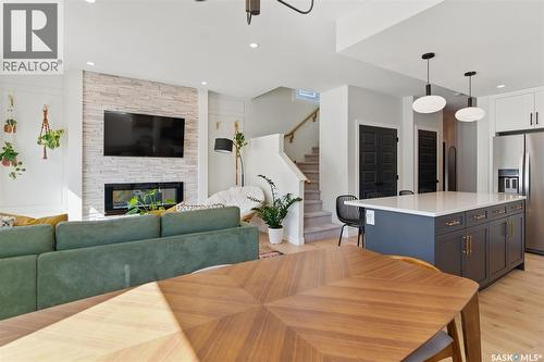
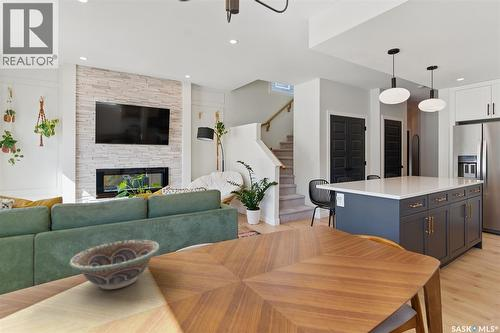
+ decorative bowl (117, 265)
